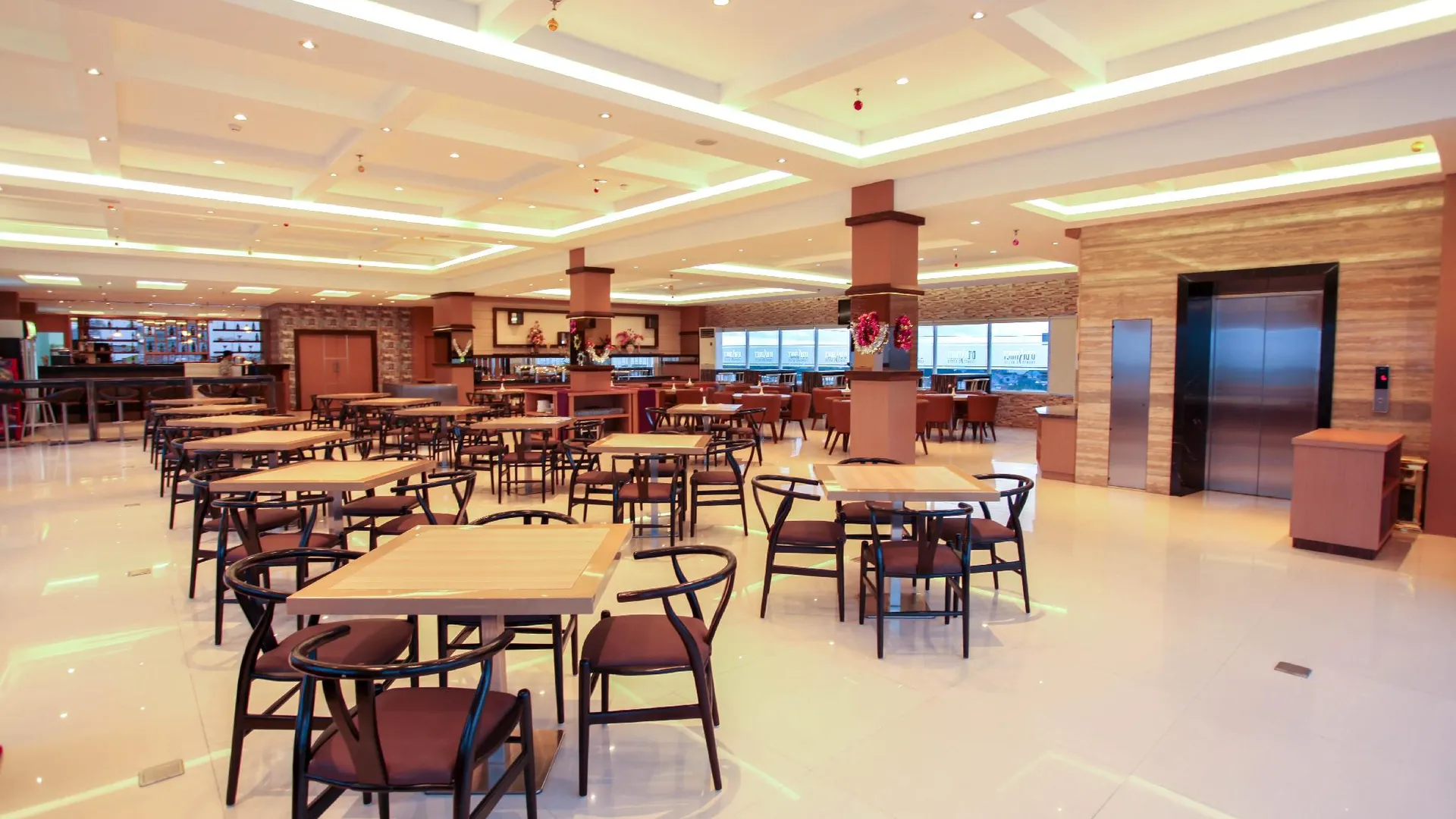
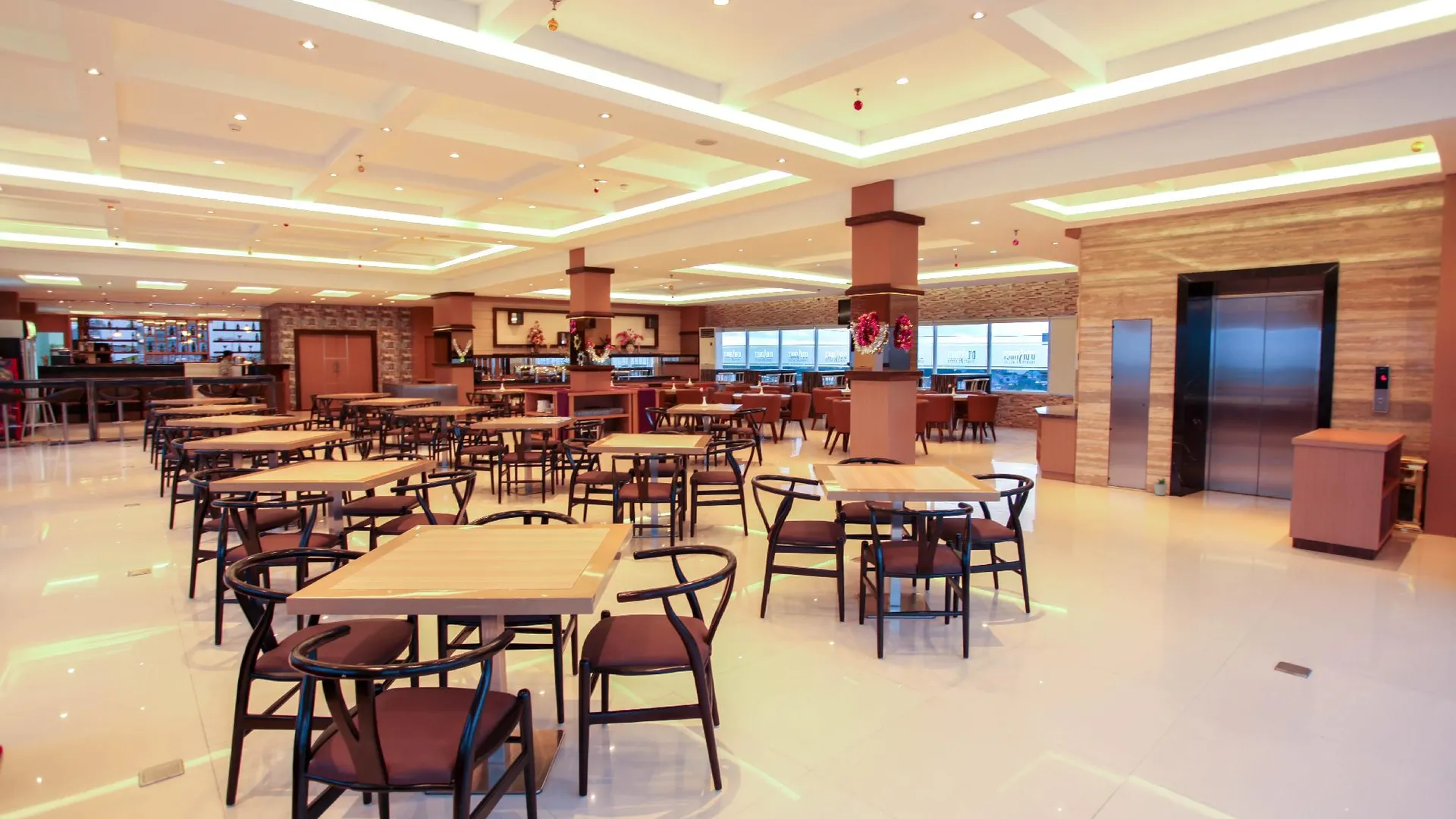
+ potted plant (1160, 485)
